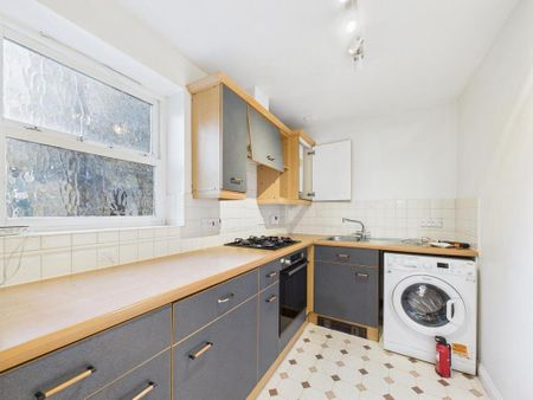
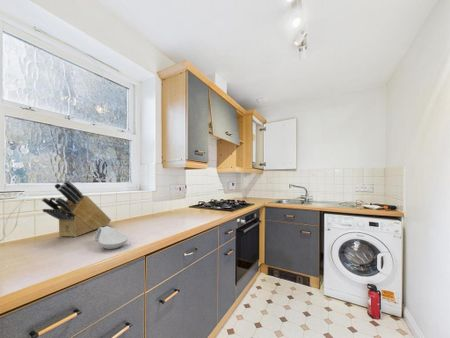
+ knife block (80, 205)
+ spoon rest (108, 236)
